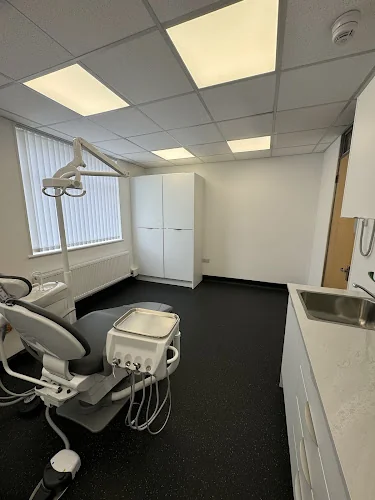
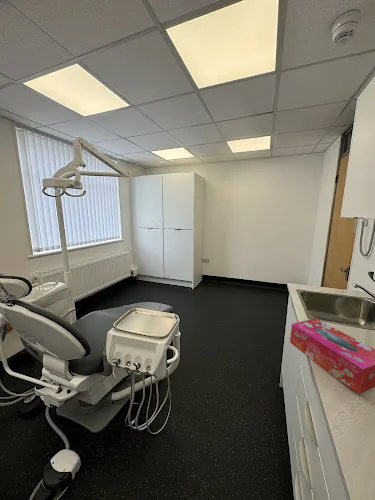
+ tissue box (333, 349)
